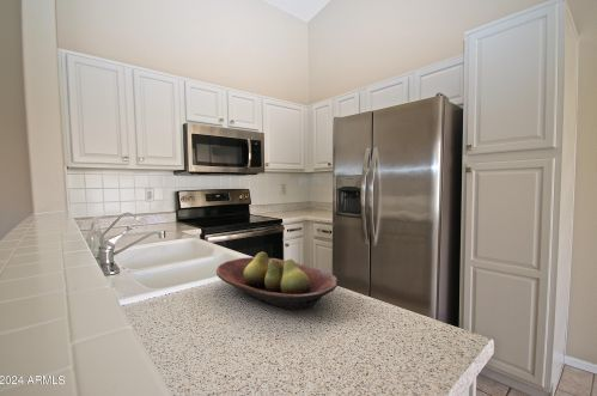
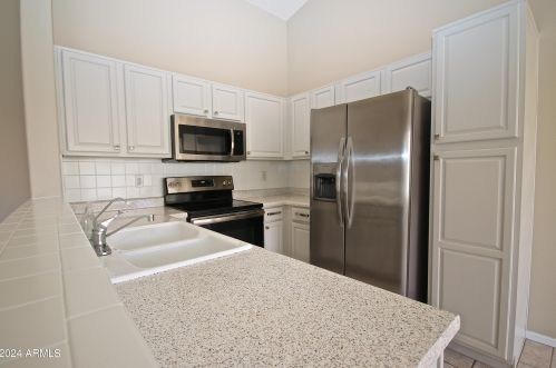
- fruit bowl (273, 274)
